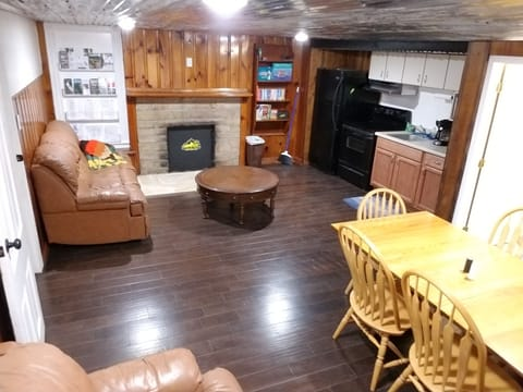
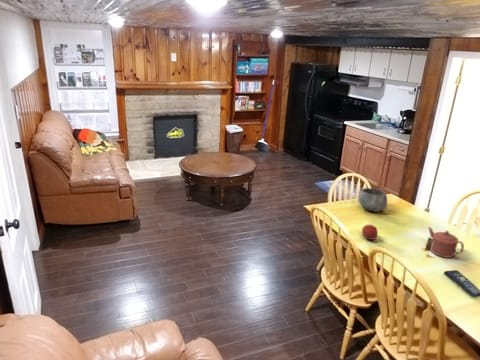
+ teapot (444, 241)
+ fruit (369, 231)
+ remote control (463, 282)
+ bowl (372, 200)
